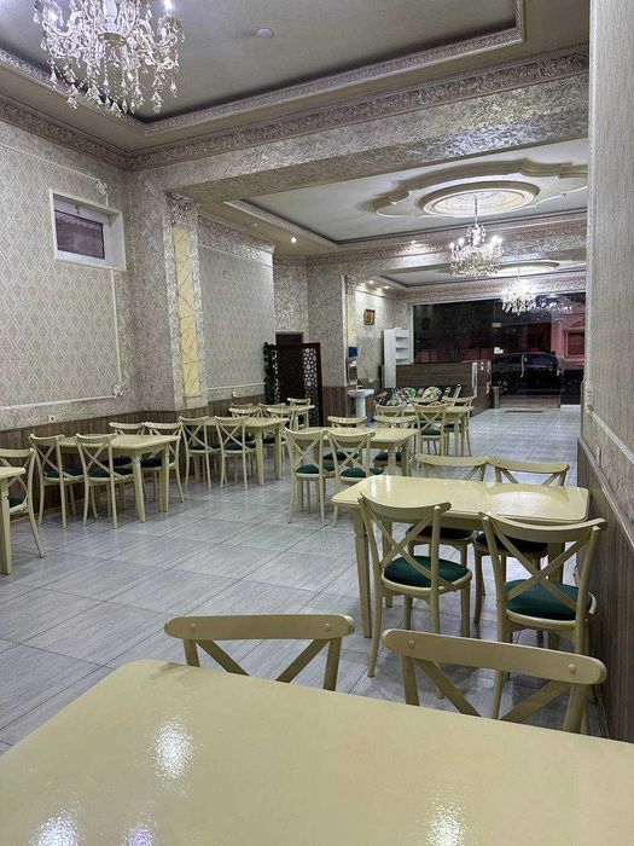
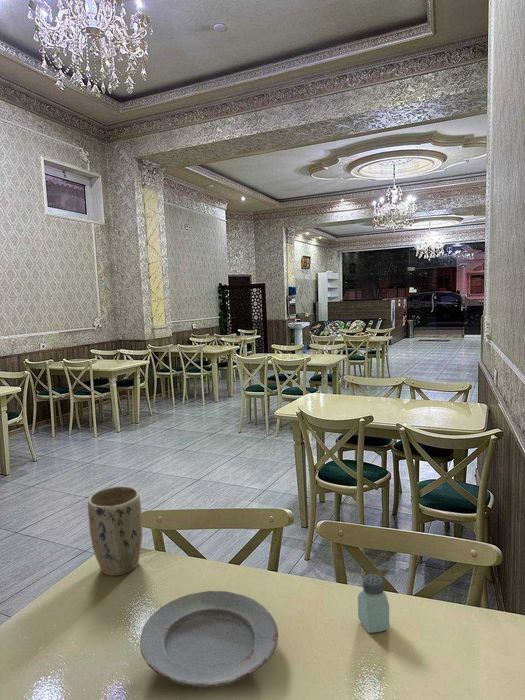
+ saltshaker (373, 601)
+ plant pot (116, 531)
+ plate (210, 642)
